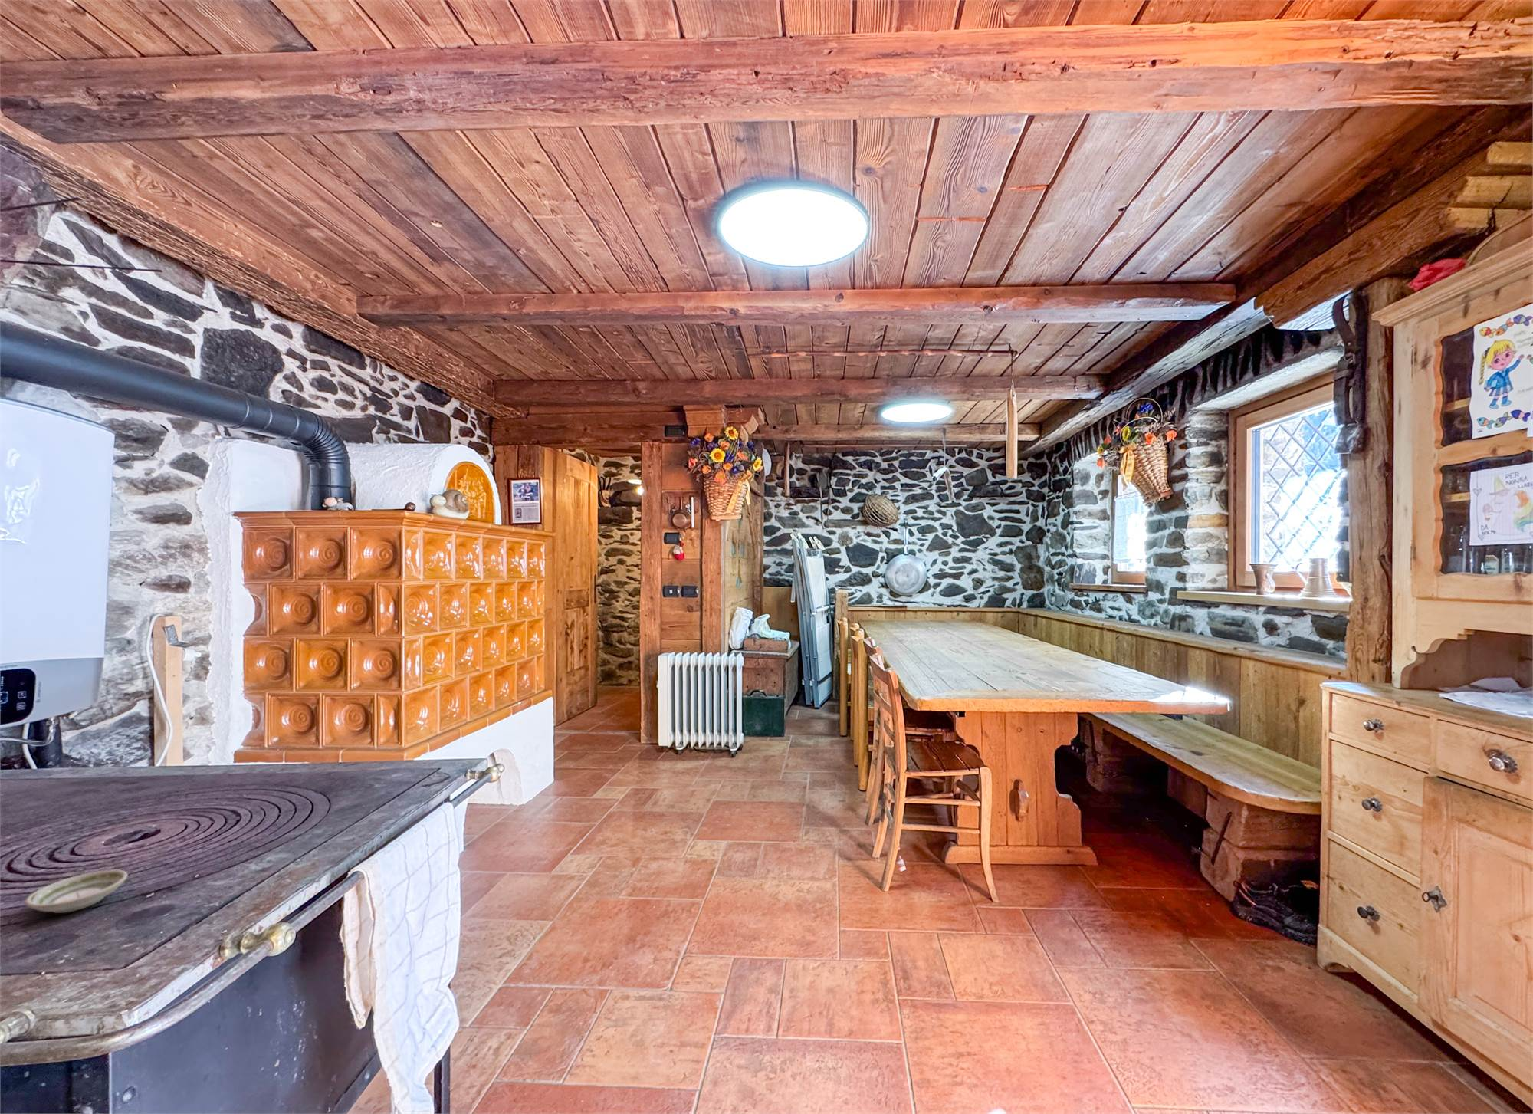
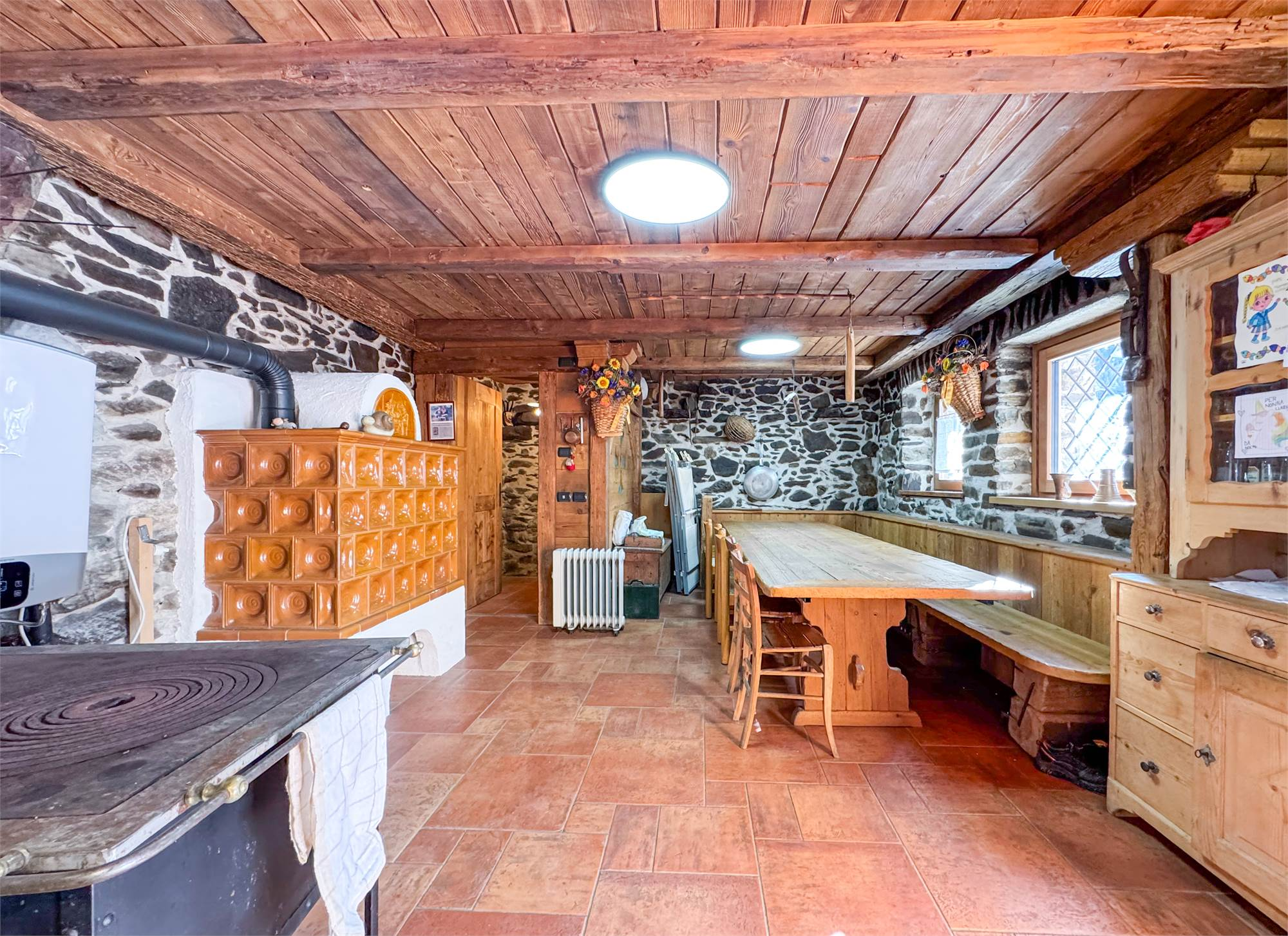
- saucer (79, 894)
